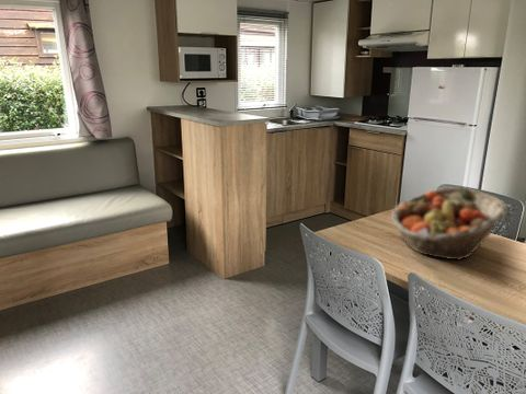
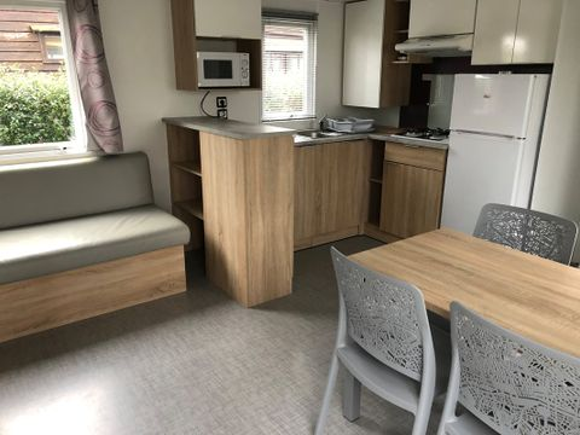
- fruit basket (444, 219)
